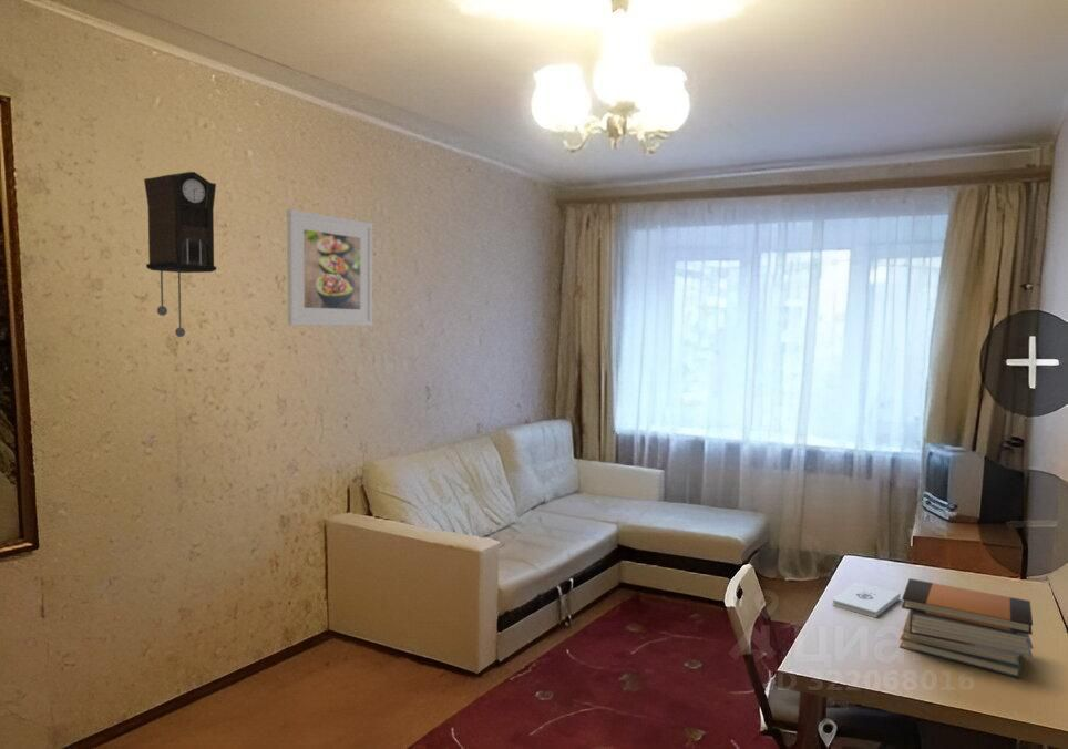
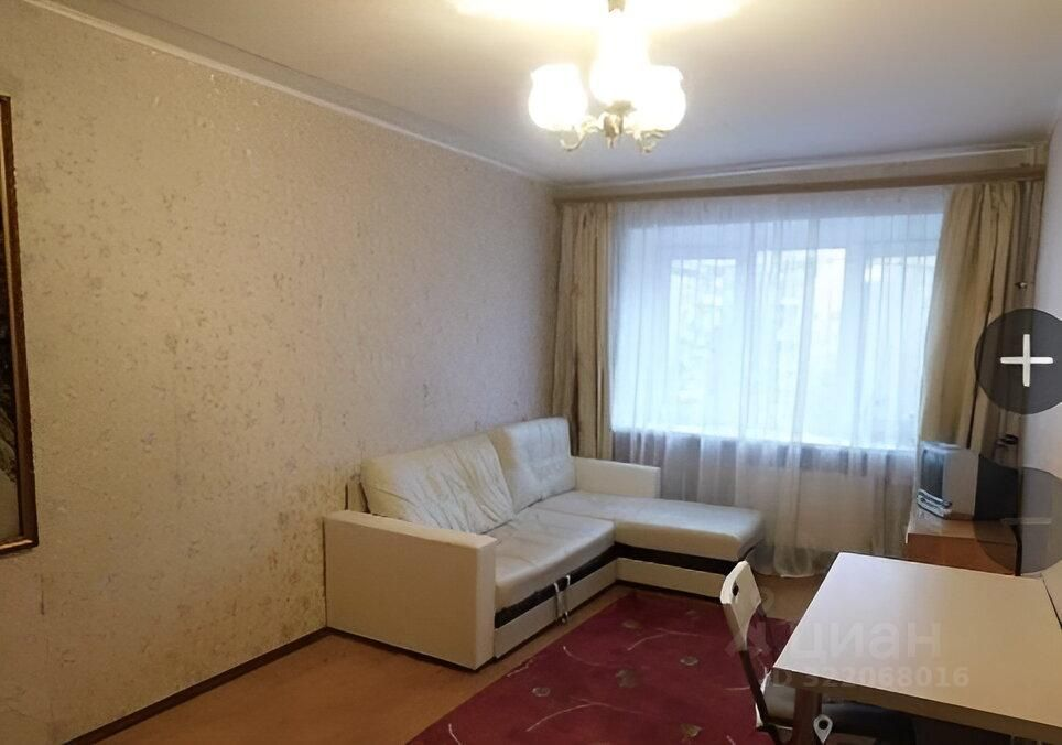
- notepad (865, 598)
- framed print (332, 270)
- pendulum clock (182, 256)
- book stack (965, 625)
